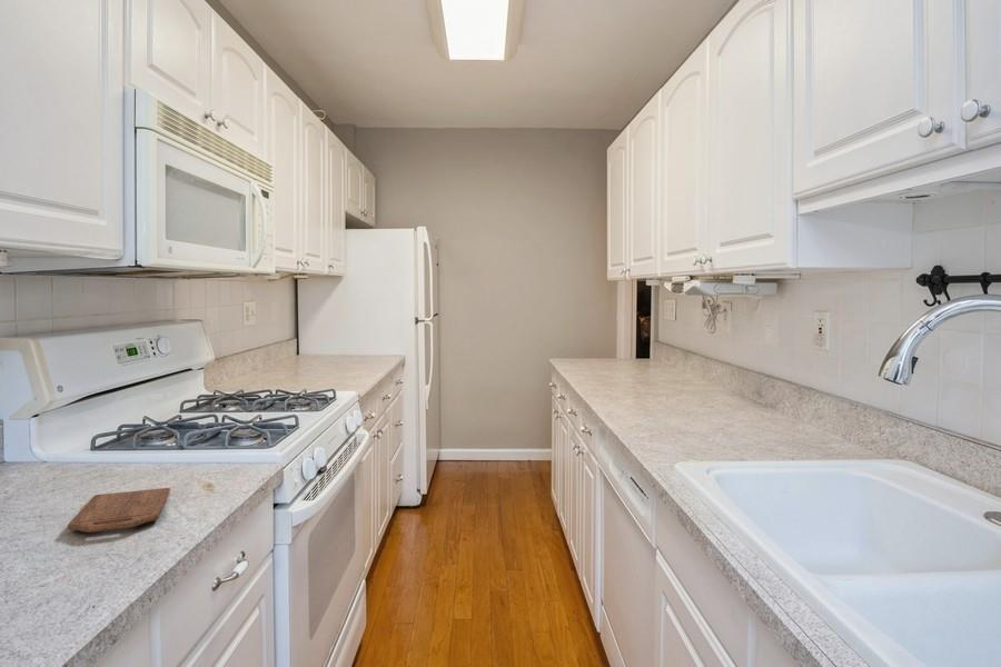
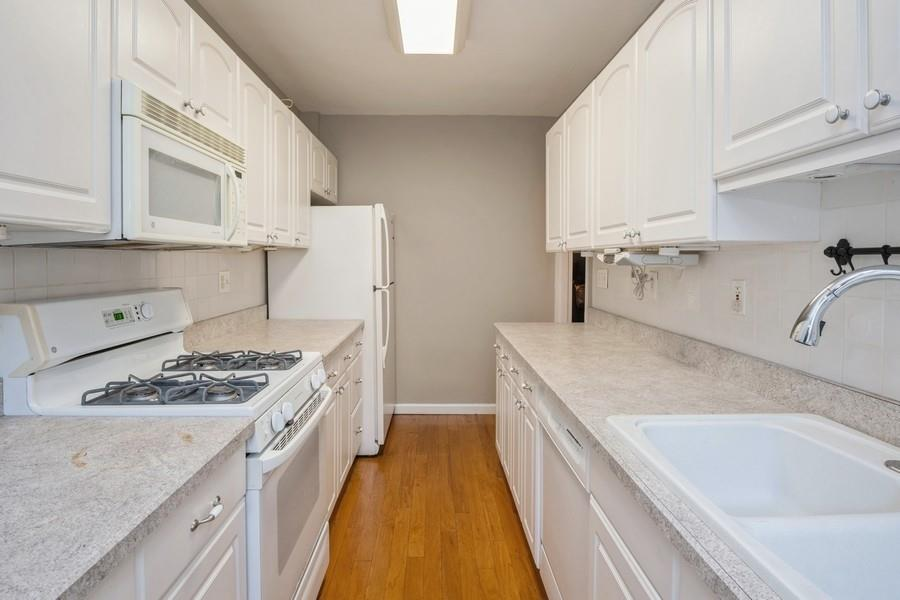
- cutting board (122, 508)
